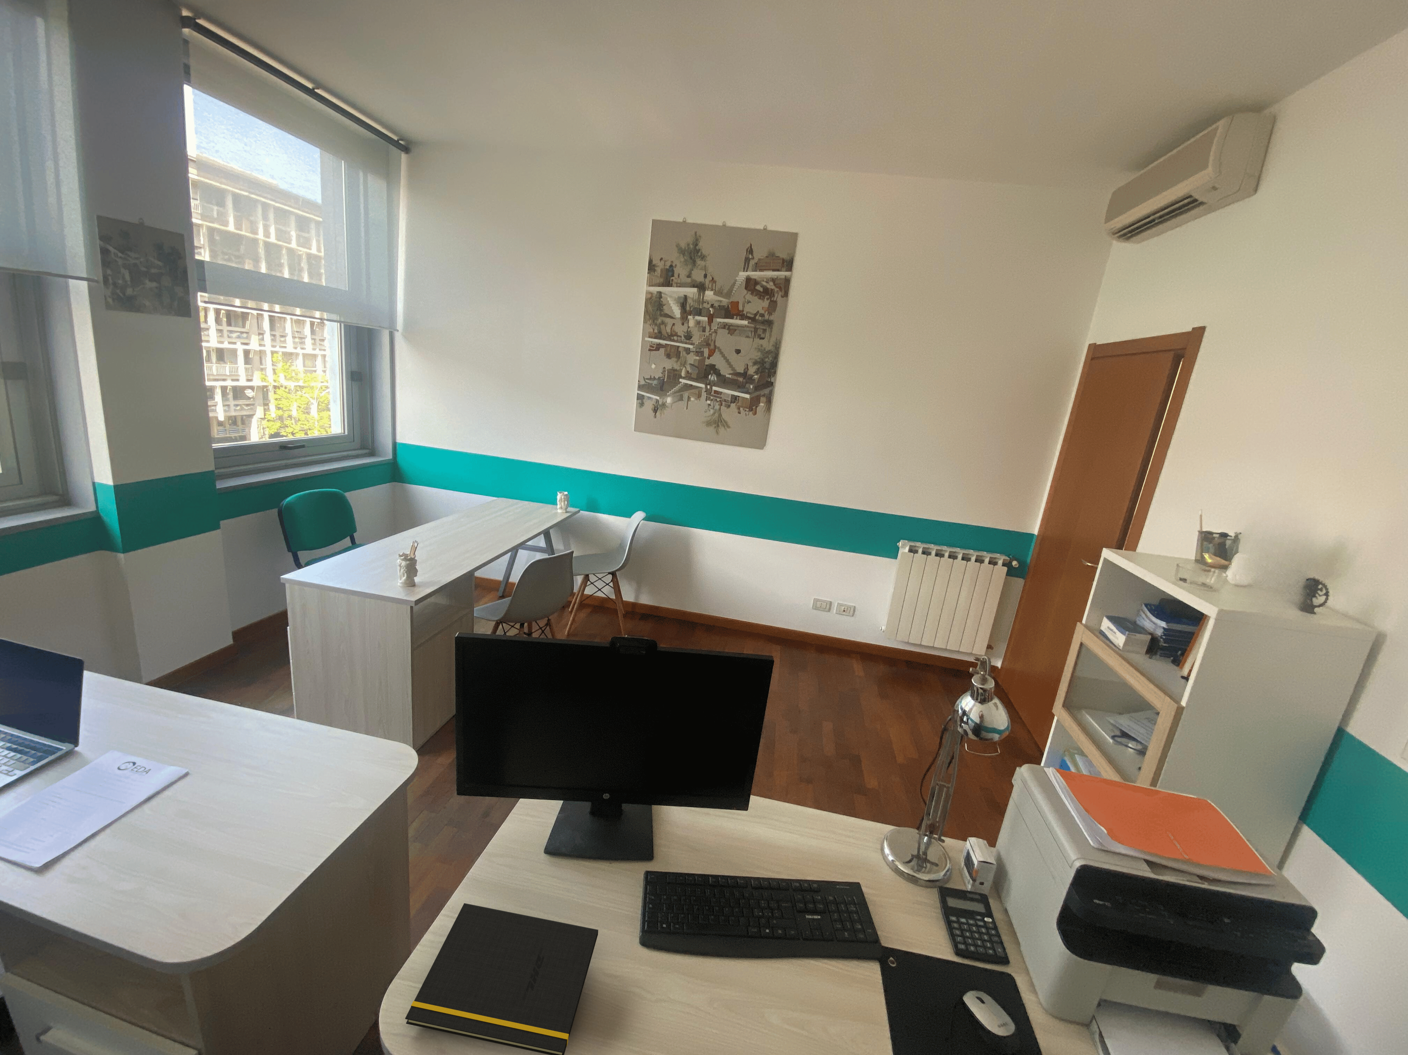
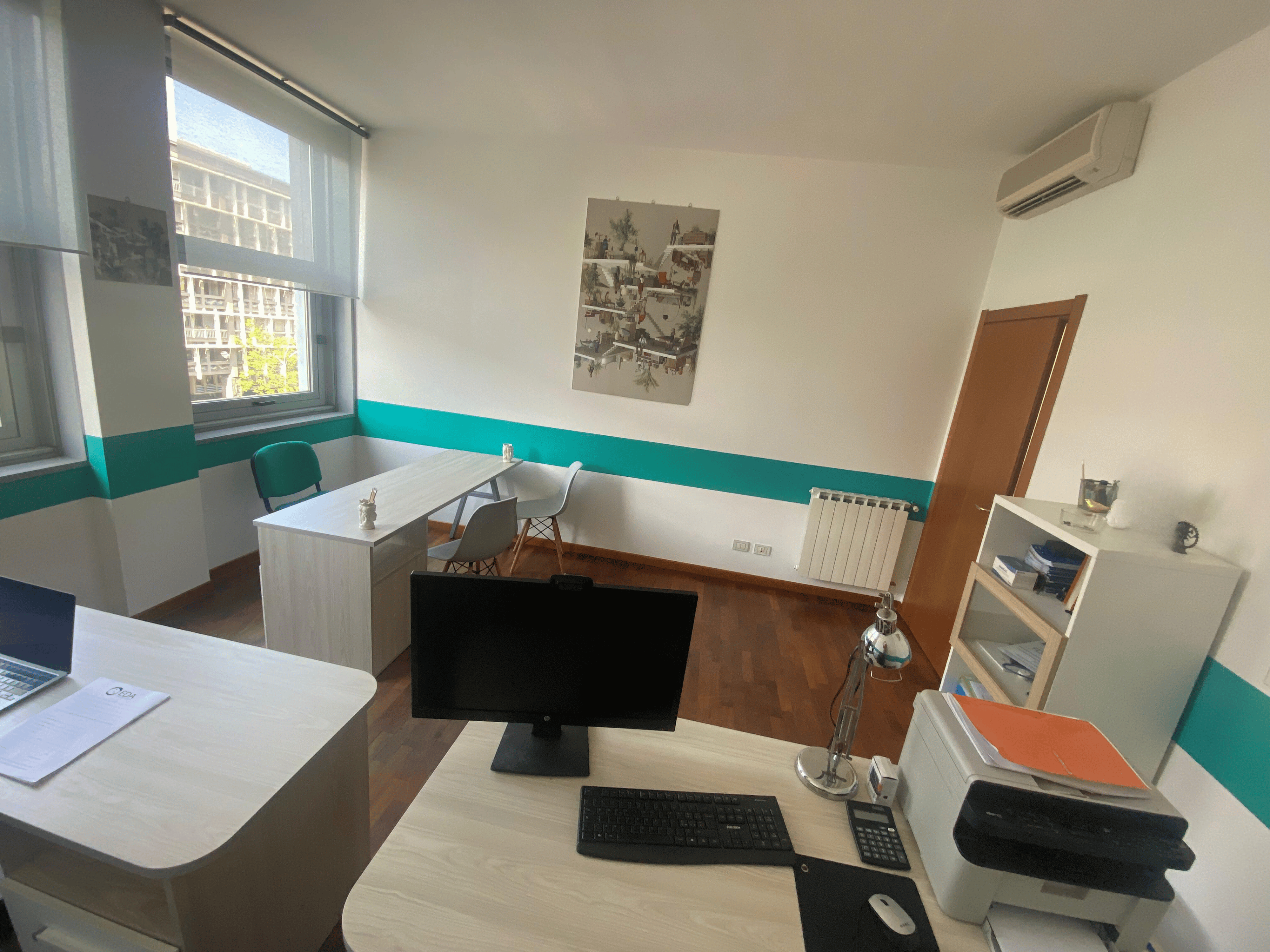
- notepad (509, 973)
